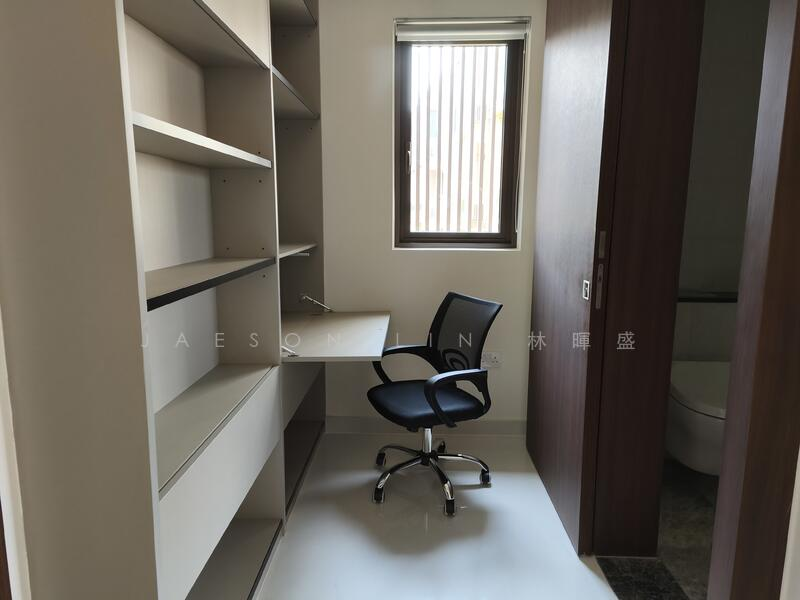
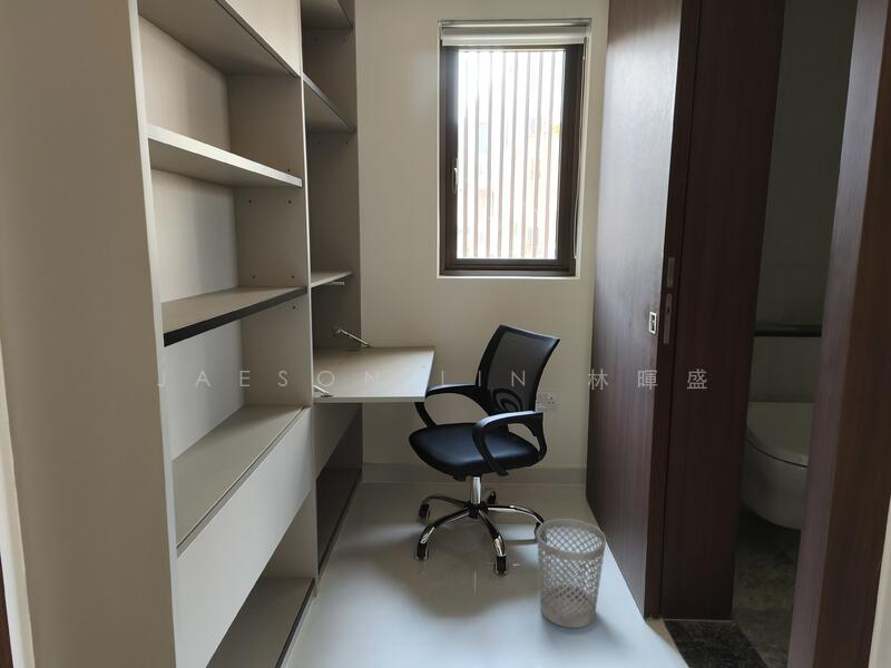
+ wastebasket (569, 573)
